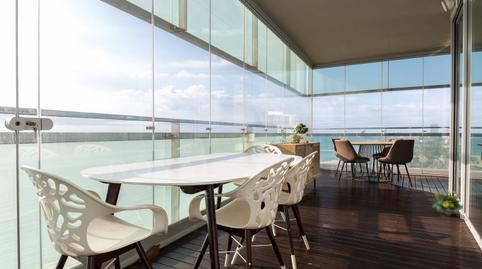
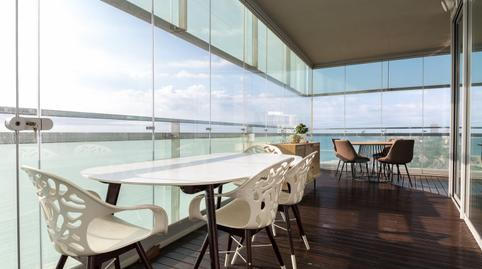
- flowering plant (447, 202)
